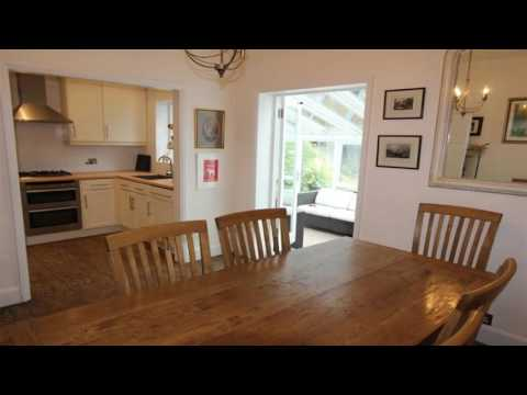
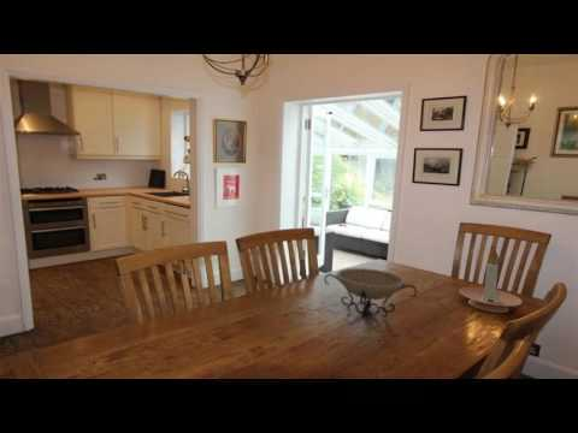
+ candle holder (491, 277)
+ decorative bowl (367, 295)
